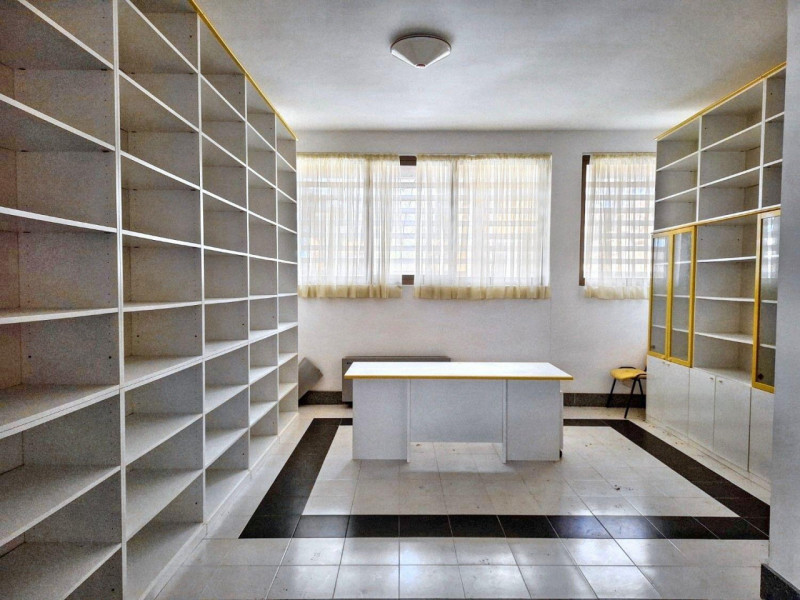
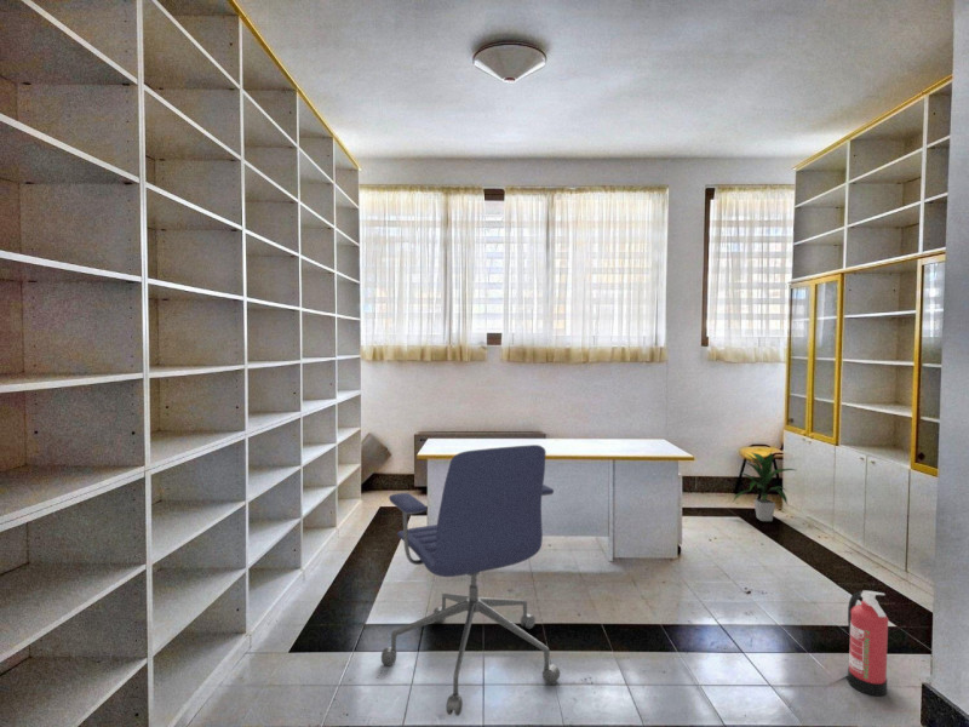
+ office chair (471, 545)
+ indoor plant (762, 483)
+ fire extinguisher (866, 632)
